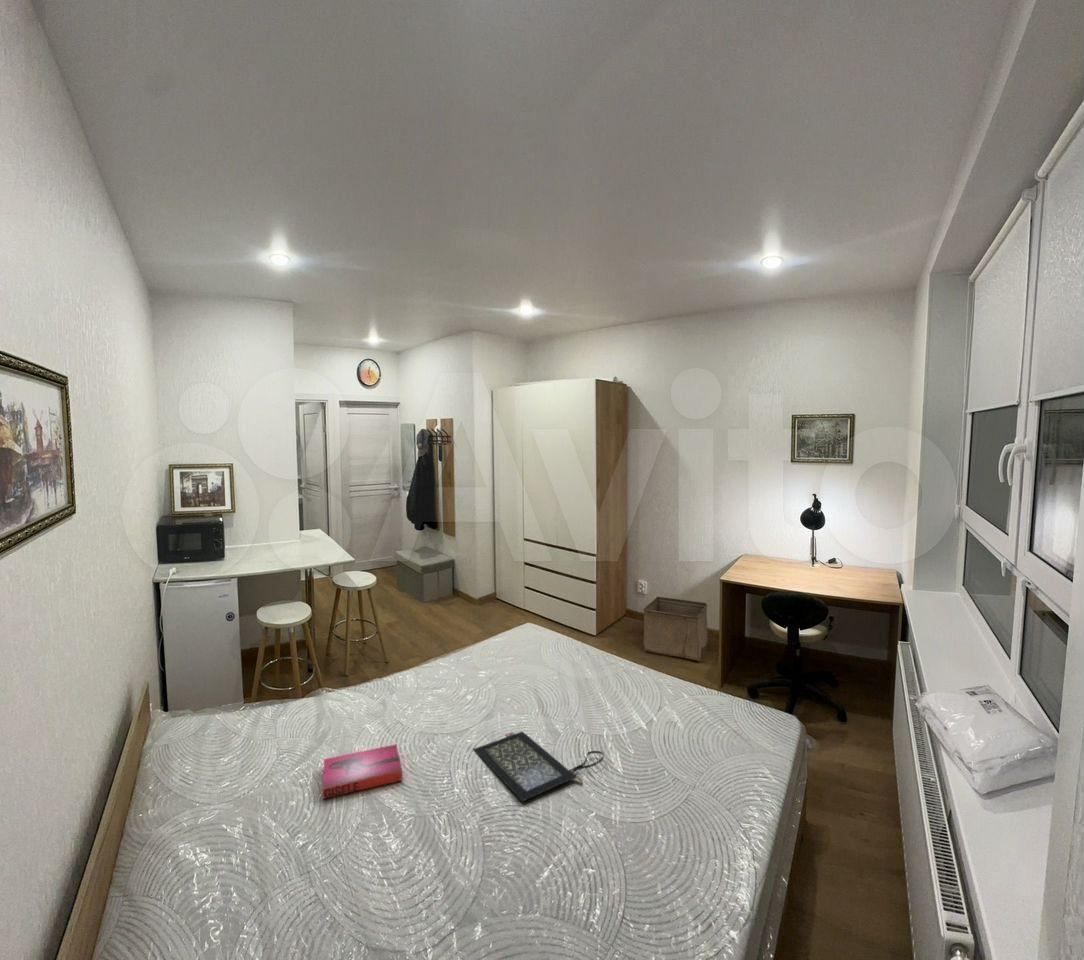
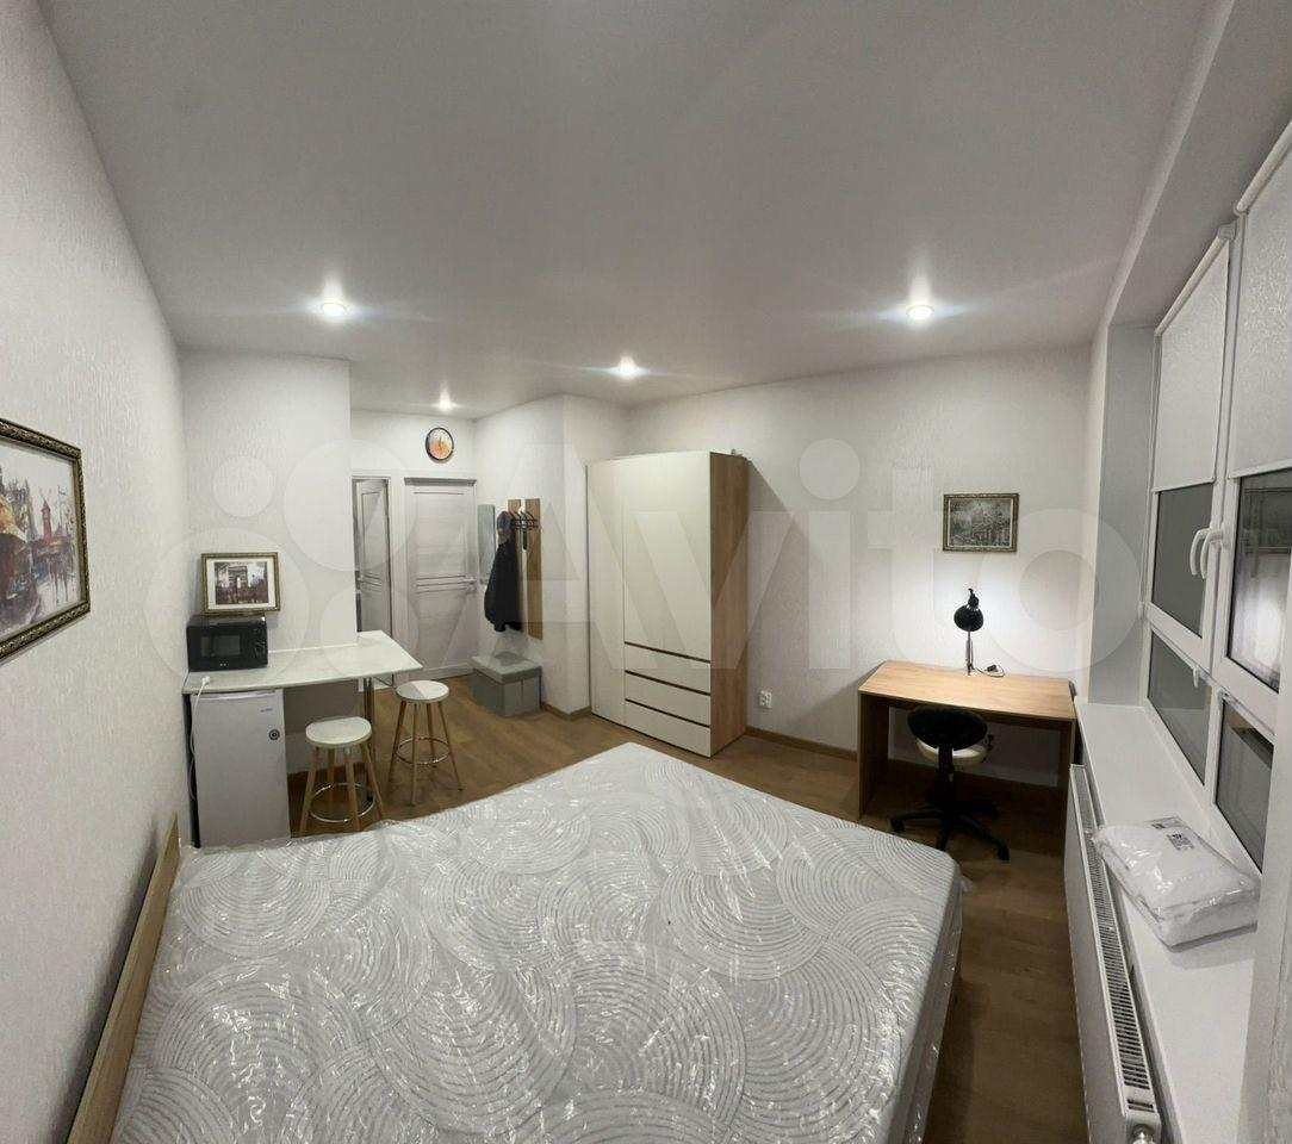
- hardback book (362, 769)
- clutch bag (527, 763)
- storage bin (676, 626)
